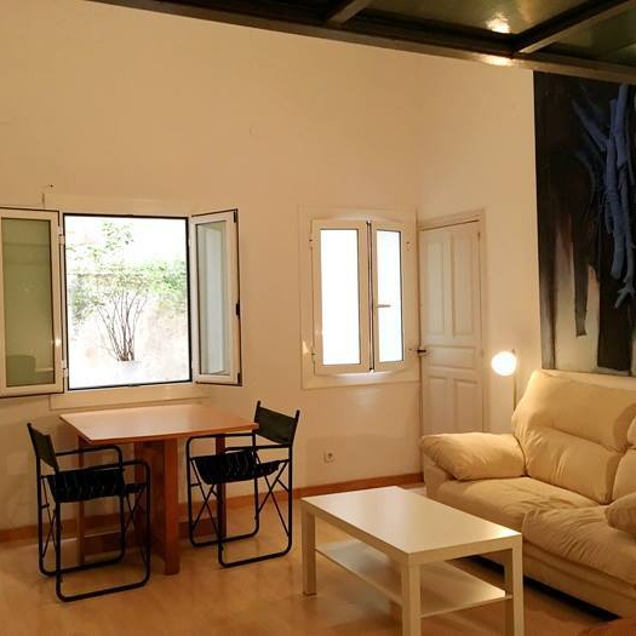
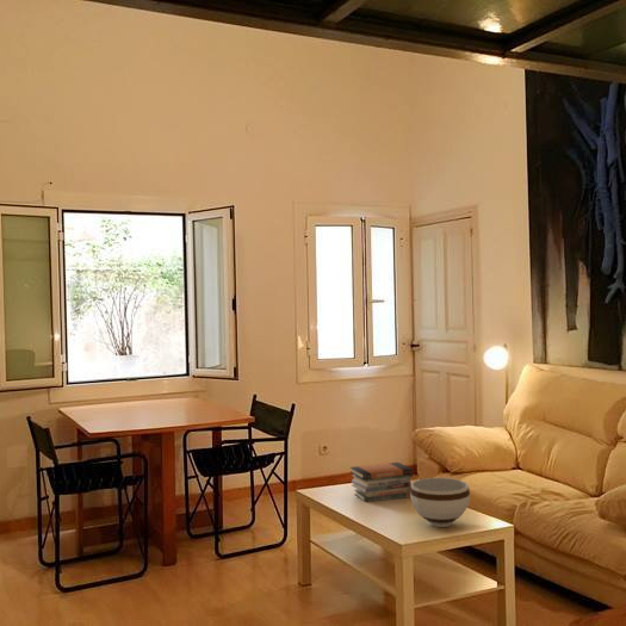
+ book stack (382, 482)
+ bowl (440, 503)
